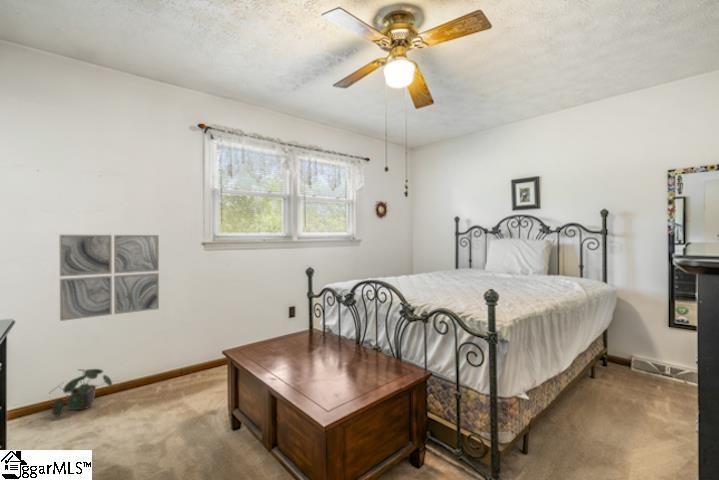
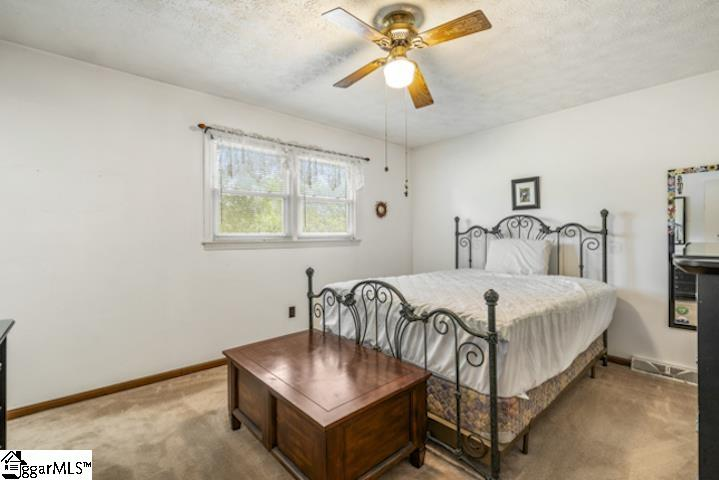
- potted plant (81, 388)
- wall art (111, 273)
